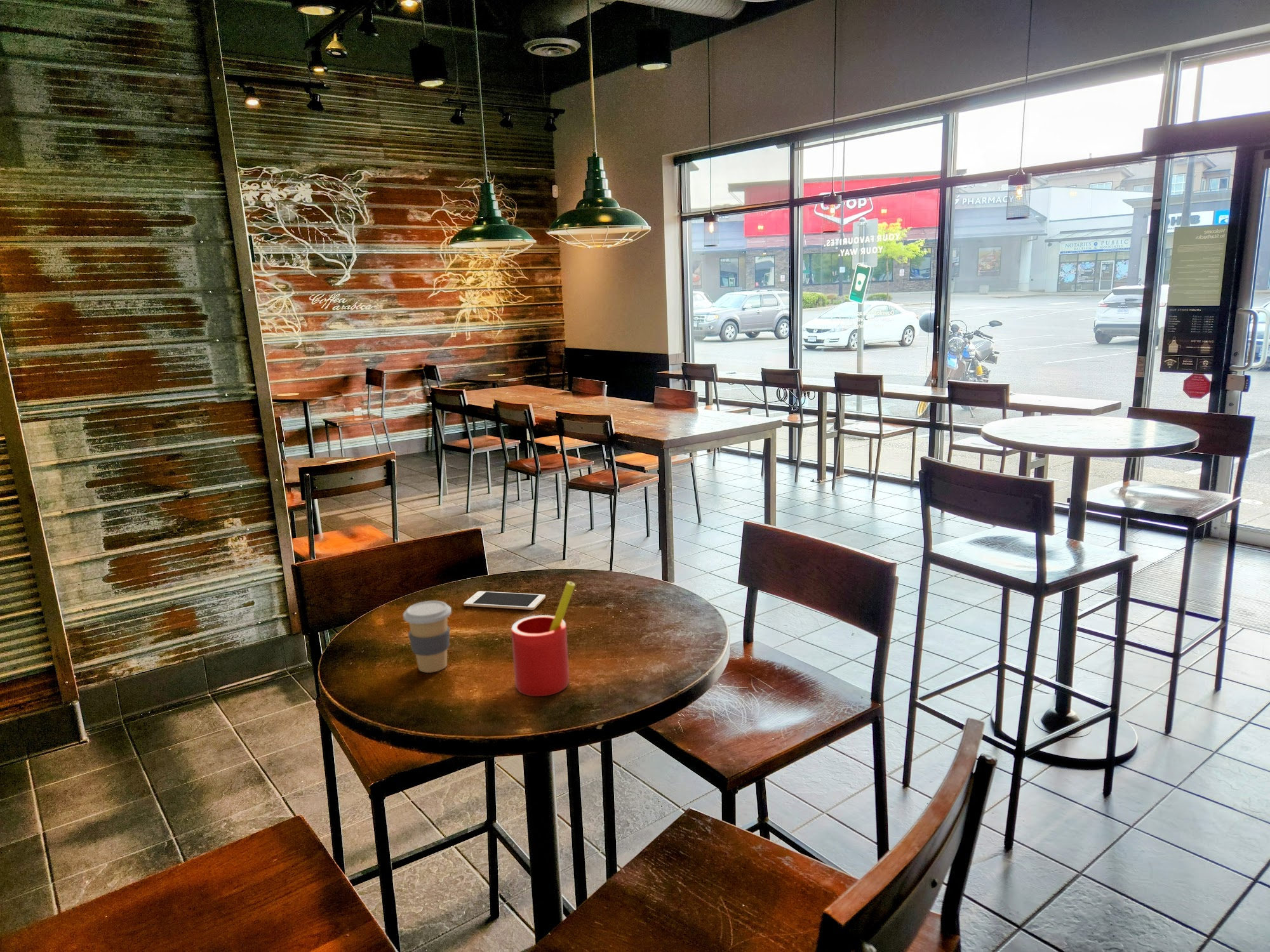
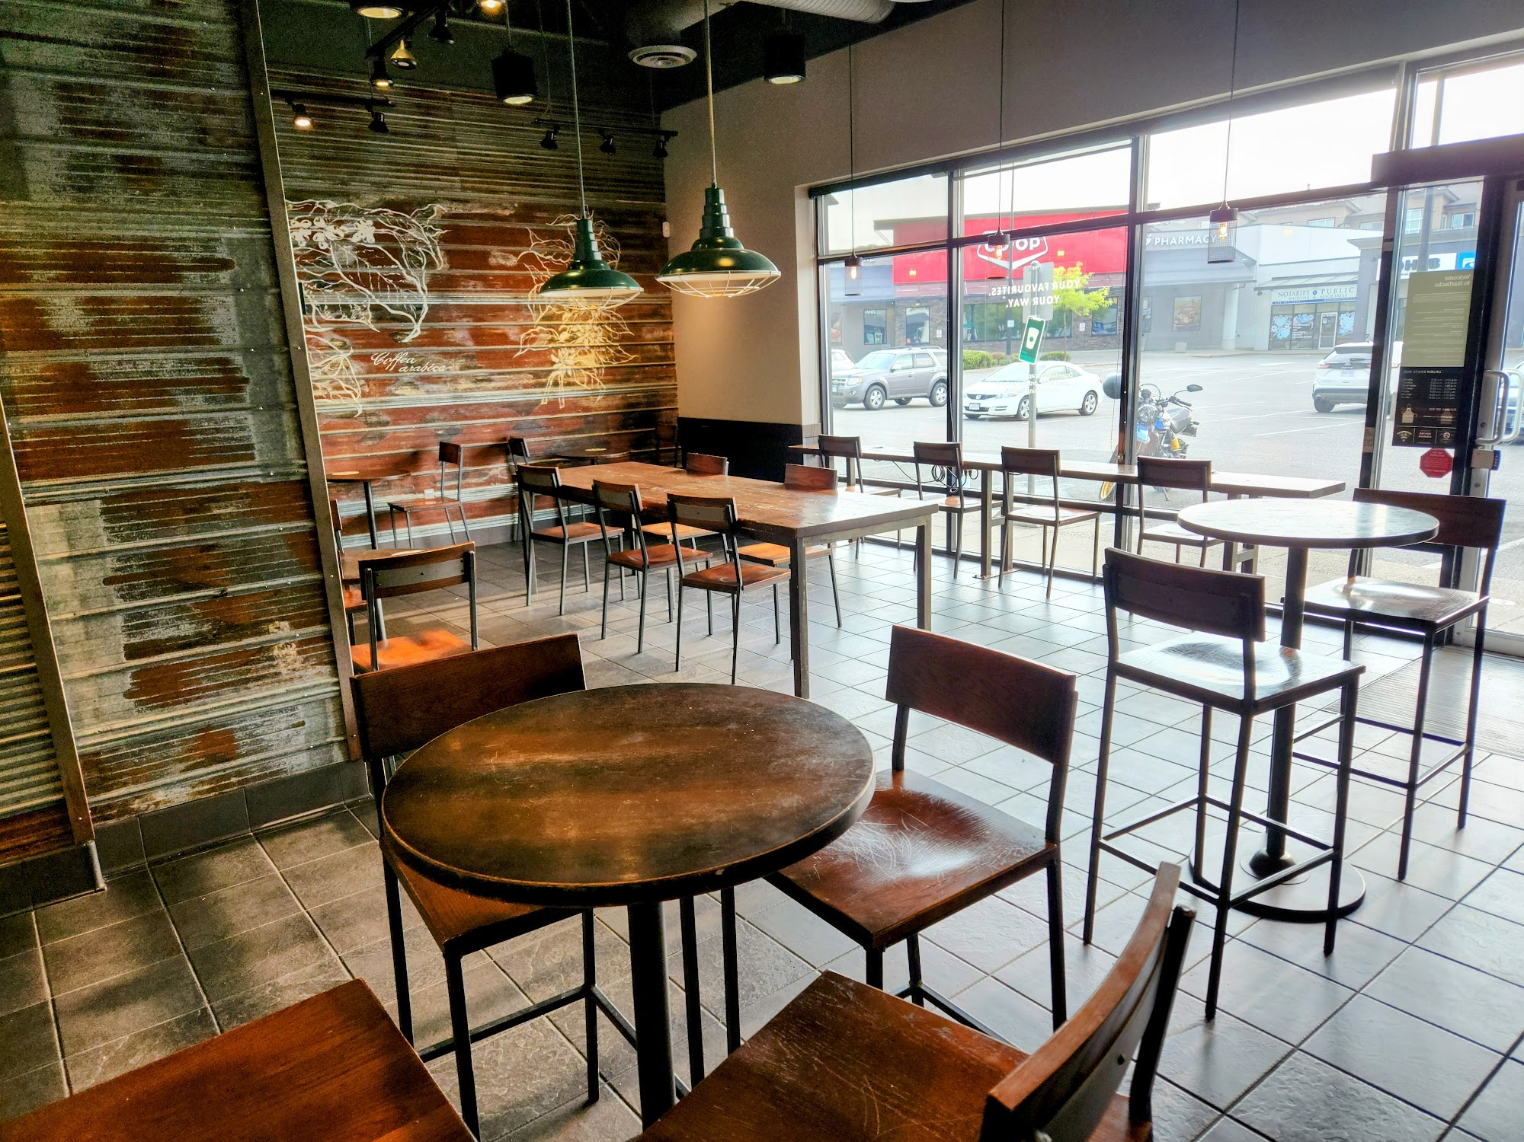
- coffee cup (429, 637)
- cell phone (505, 600)
- straw (545, 633)
